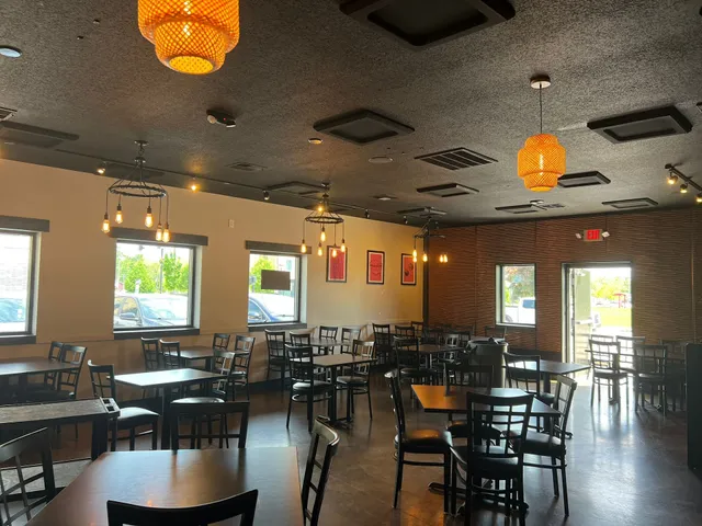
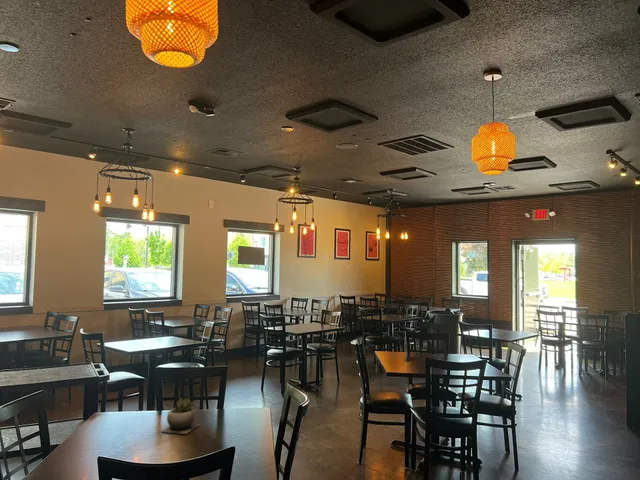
+ succulent plant (181, 412)
